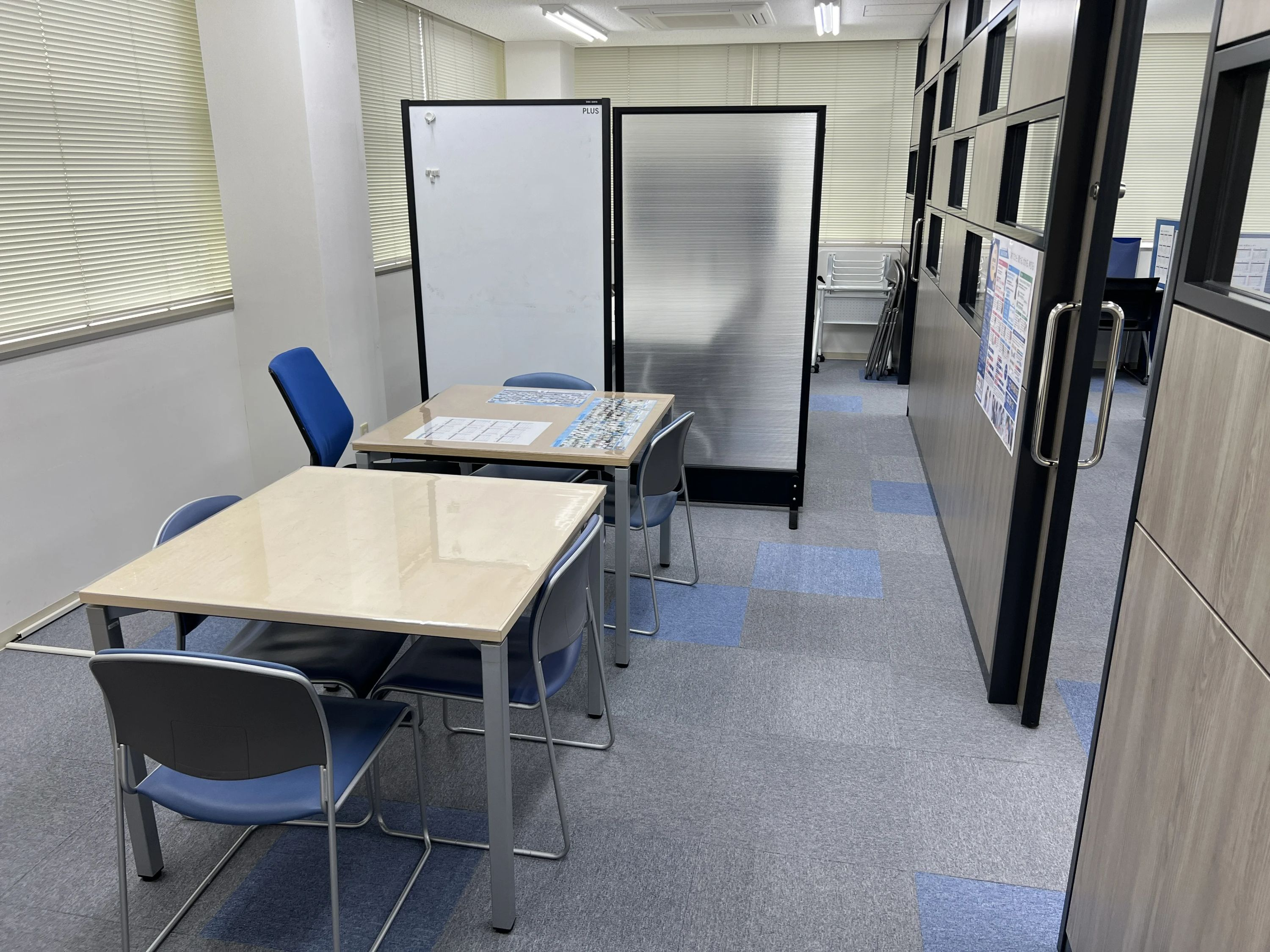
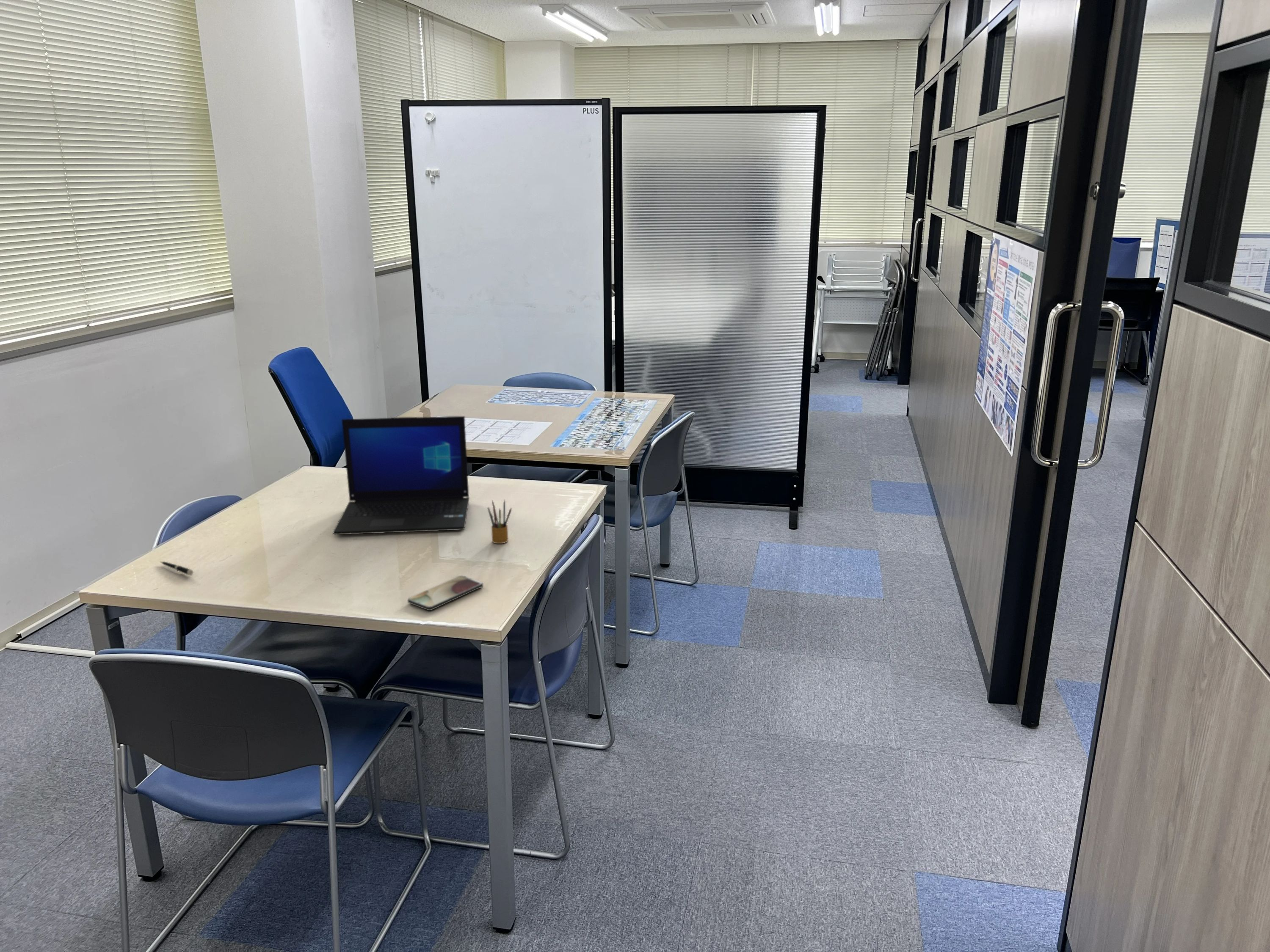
+ pencil box (500, 522)
+ laptop (402, 473)
+ smartphone (446, 592)
+ pen (175, 566)
